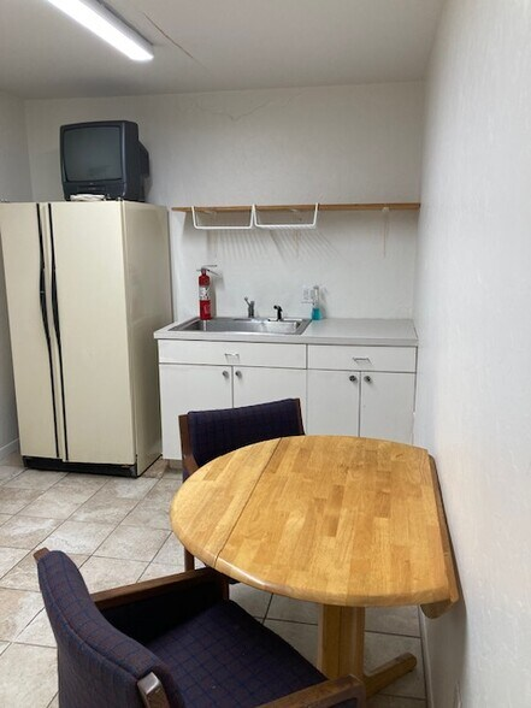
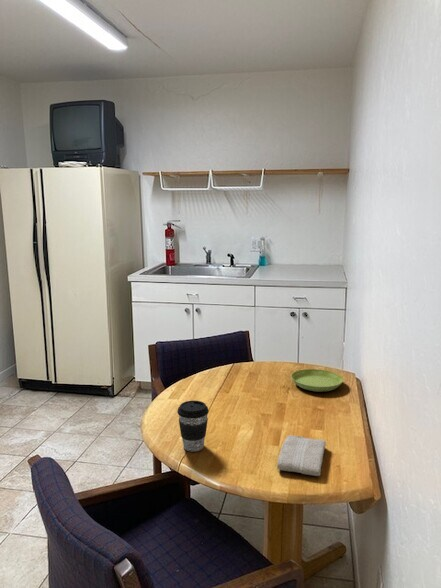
+ saucer (316, 380)
+ washcloth (302, 453)
+ coffee cup (193, 426)
